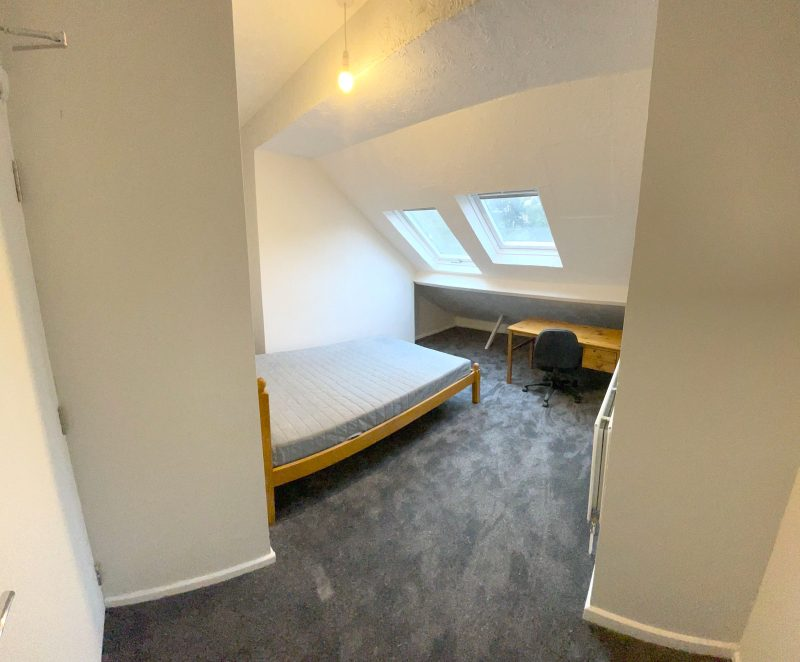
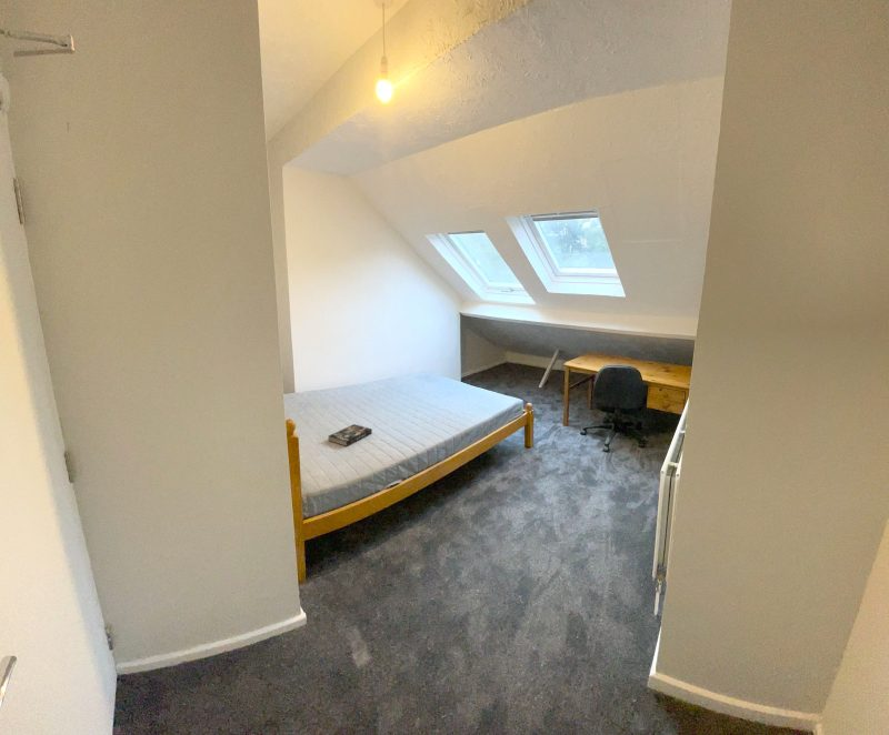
+ book (350, 434)
